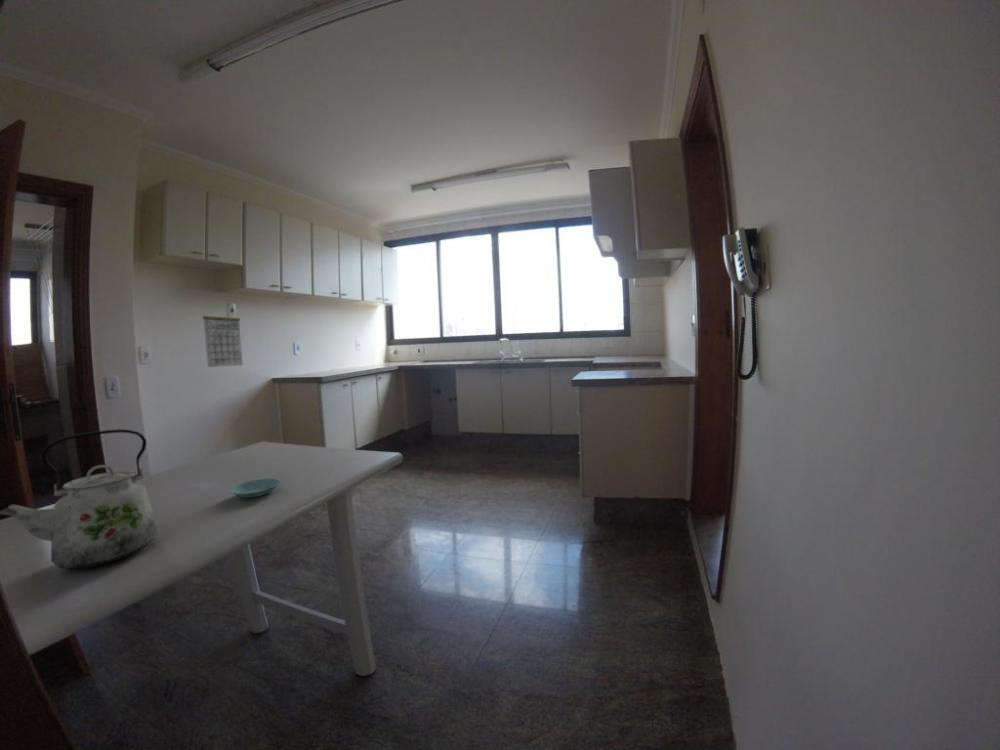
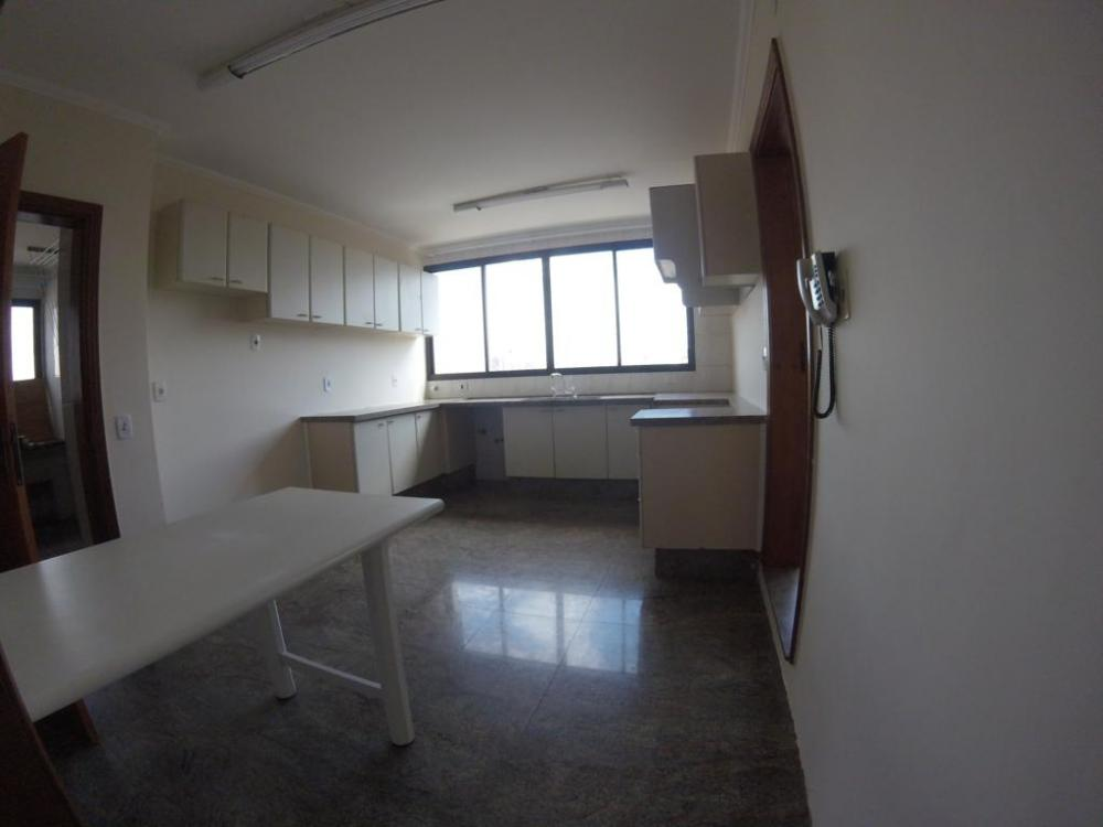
- calendar (223, 335)
- kettle (81, 498)
- saucer (256, 489)
